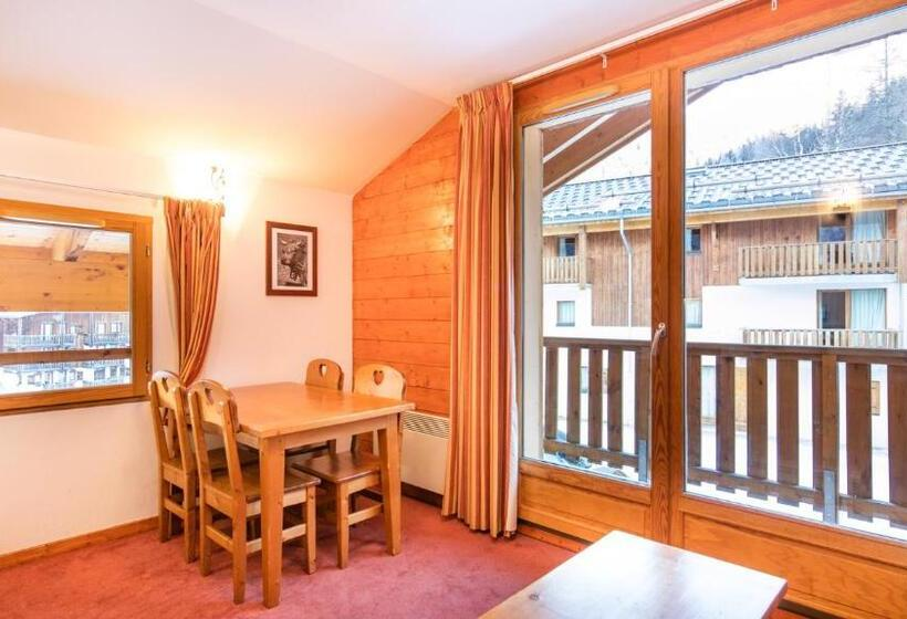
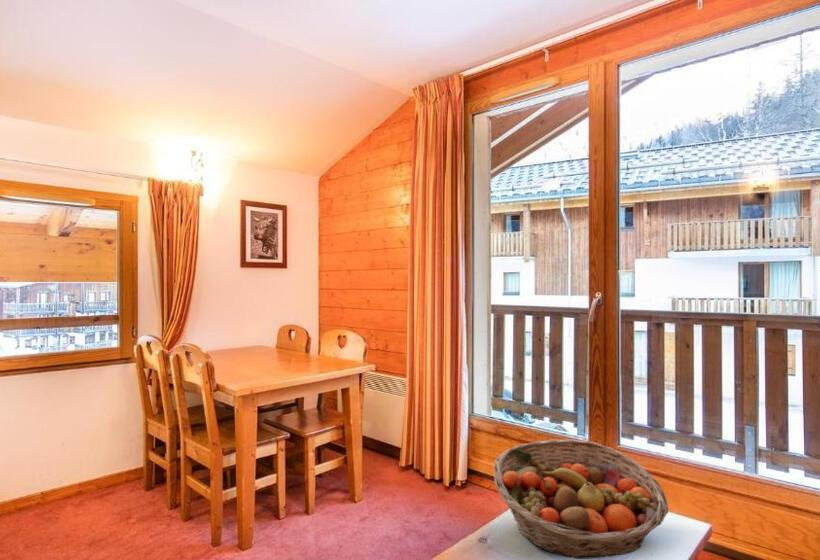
+ fruit basket (576, 494)
